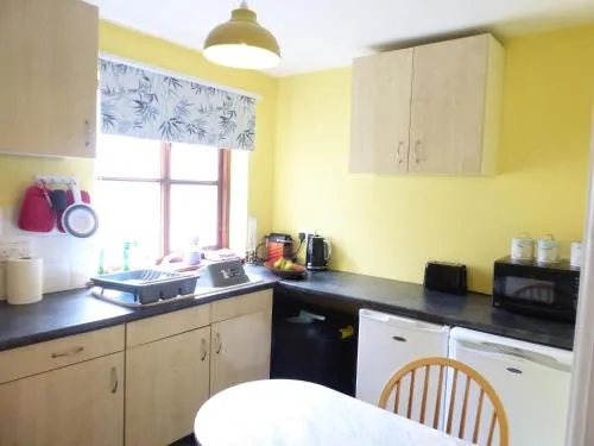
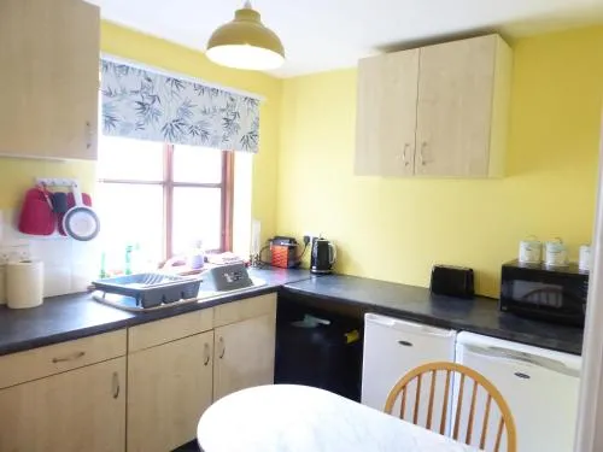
- fruit bowl (284, 266)
